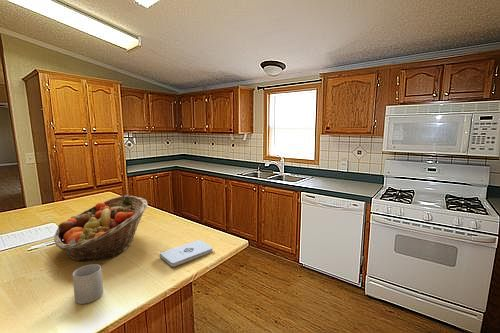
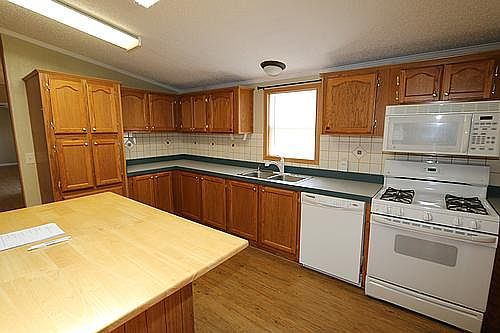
- notepad (187, 252)
- fruit basket (103, 224)
- mug (86, 281)
